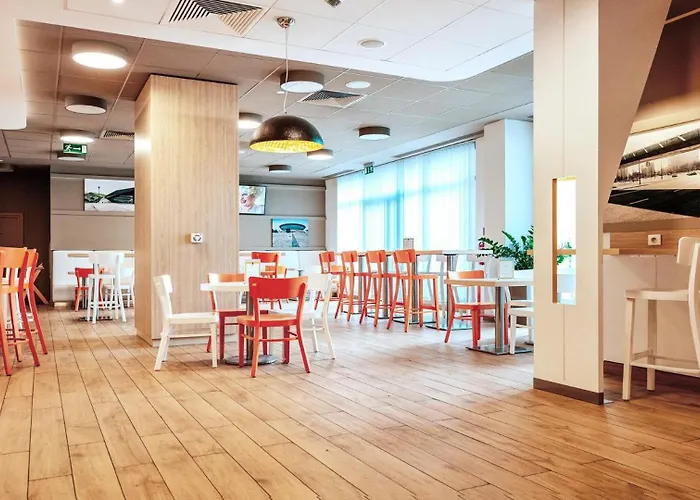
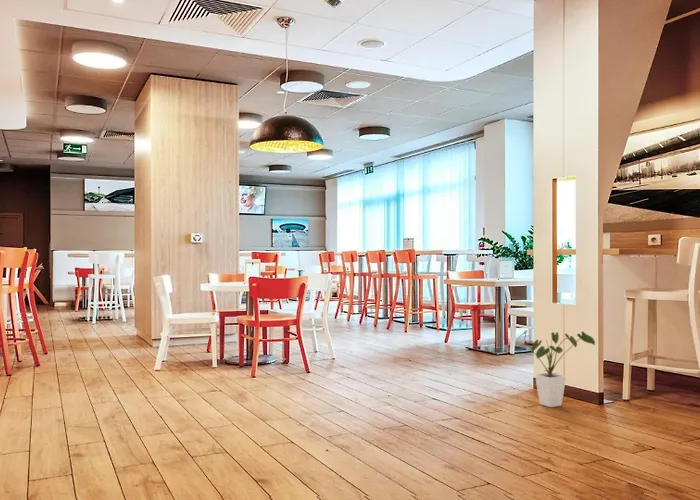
+ house plant (554, 367)
